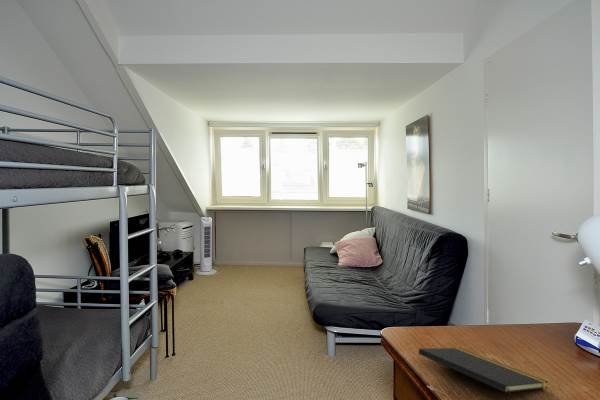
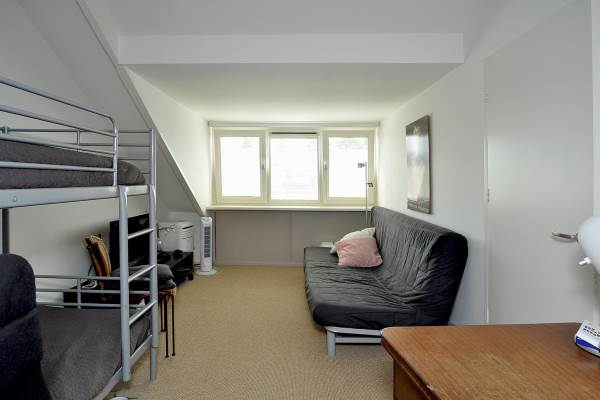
- notepad (479, 367)
